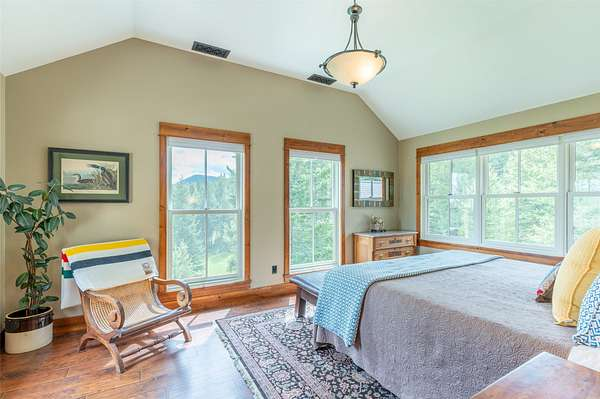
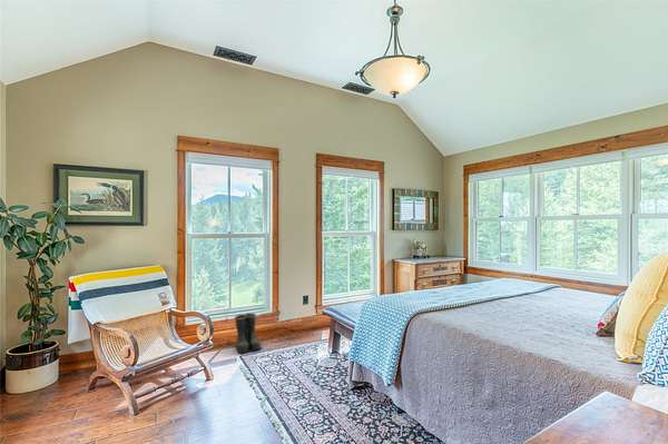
+ boots (247, 332)
